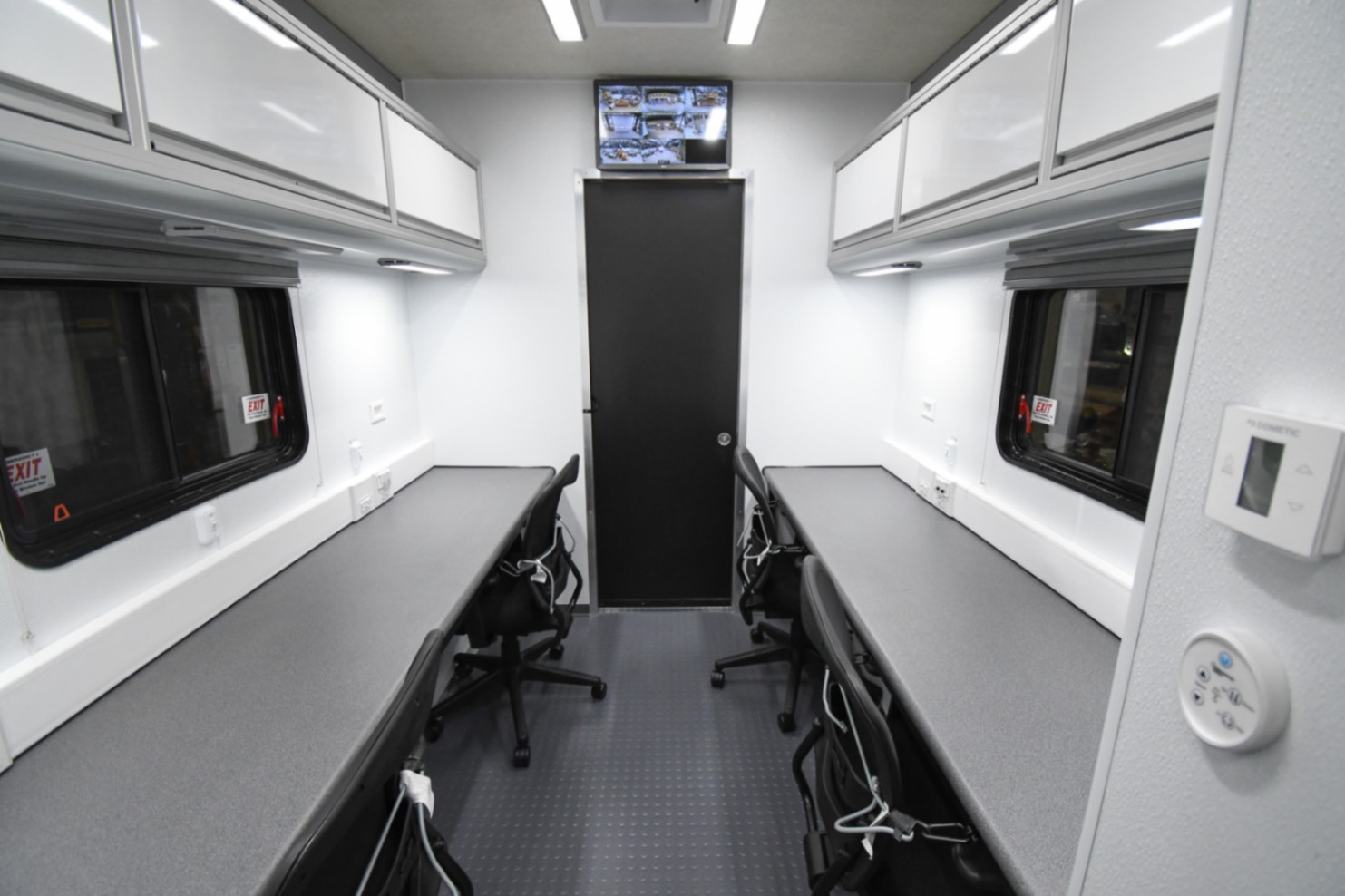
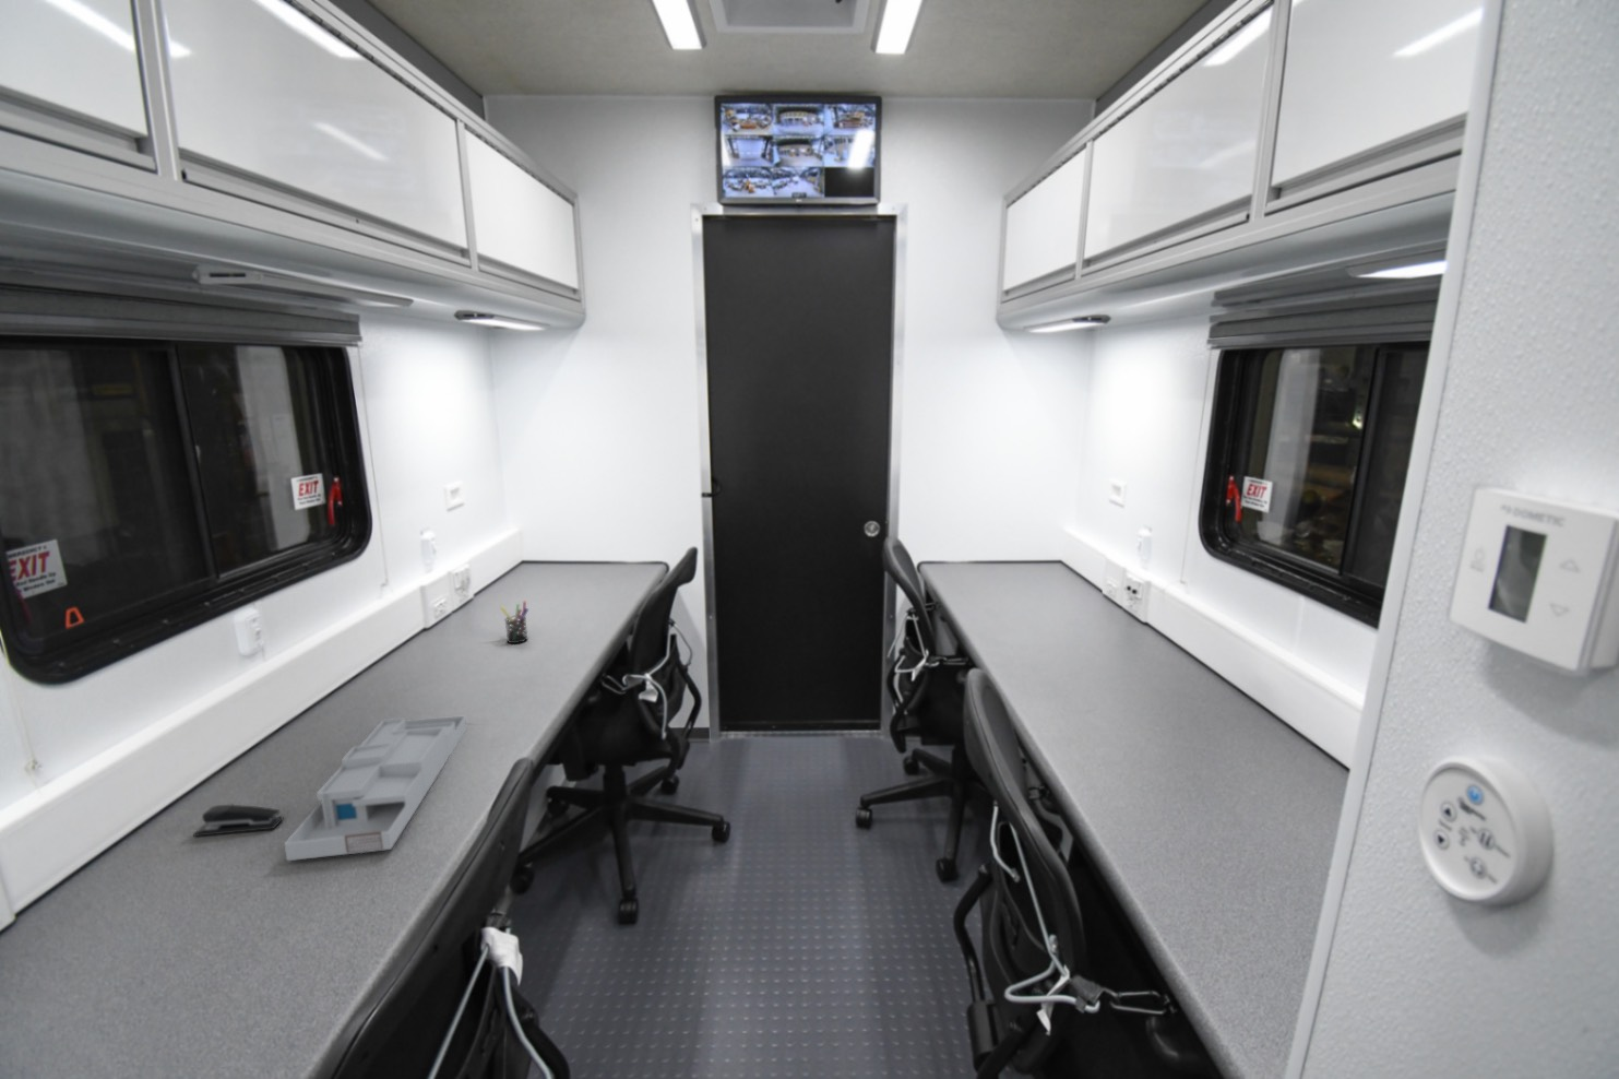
+ desk organizer (389, 765)
+ stapler (238, 816)
+ pen holder (516, 620)
